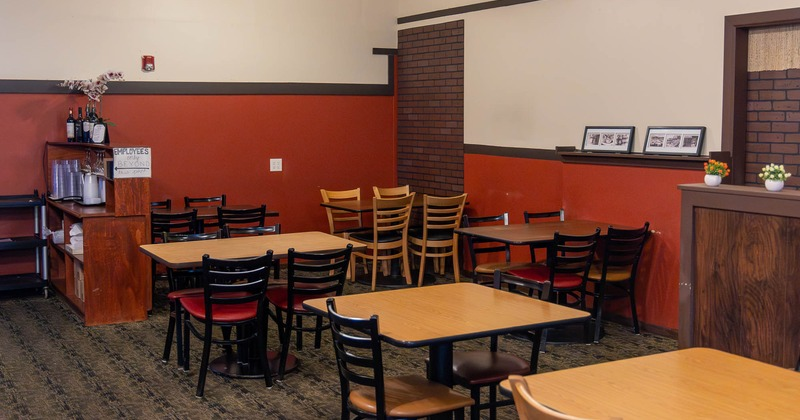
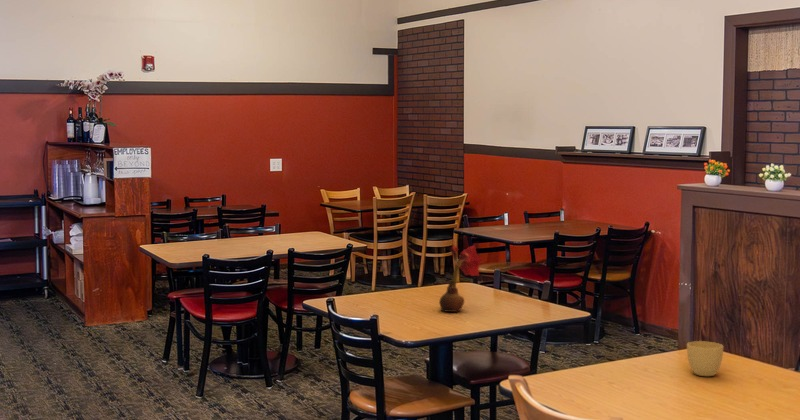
+ cup (701, 358)
+ flower (457, 276)
